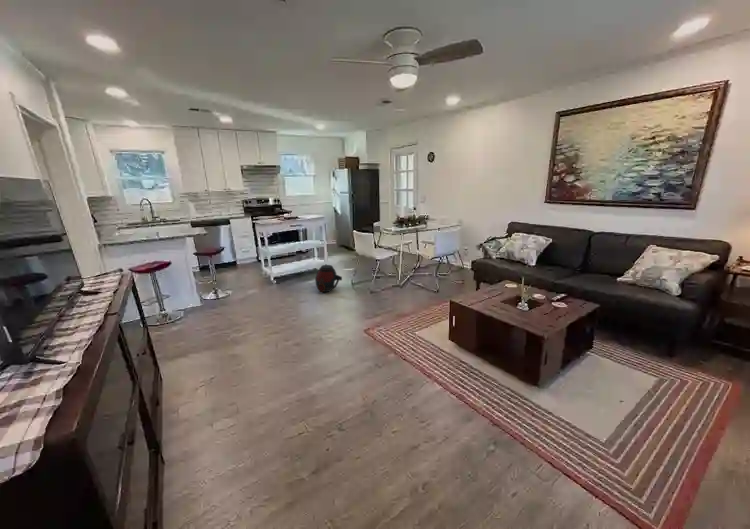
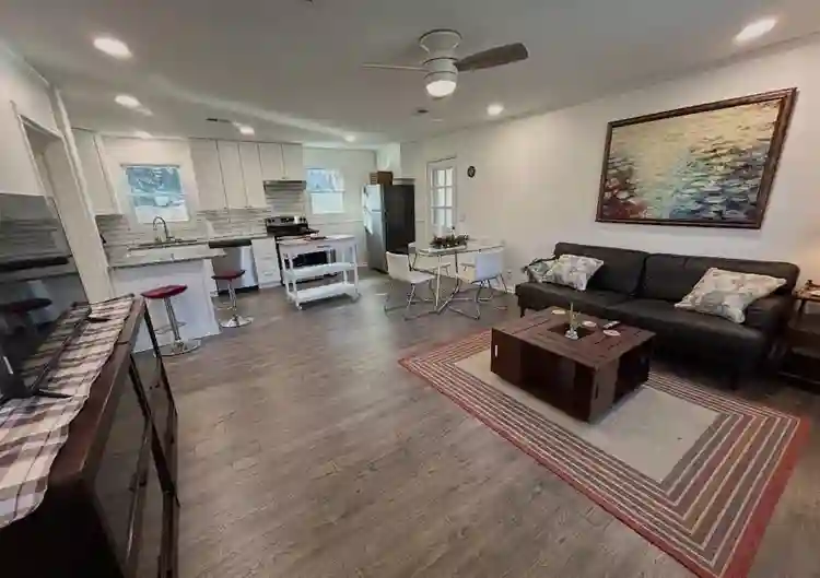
- helmet (328, 277)
